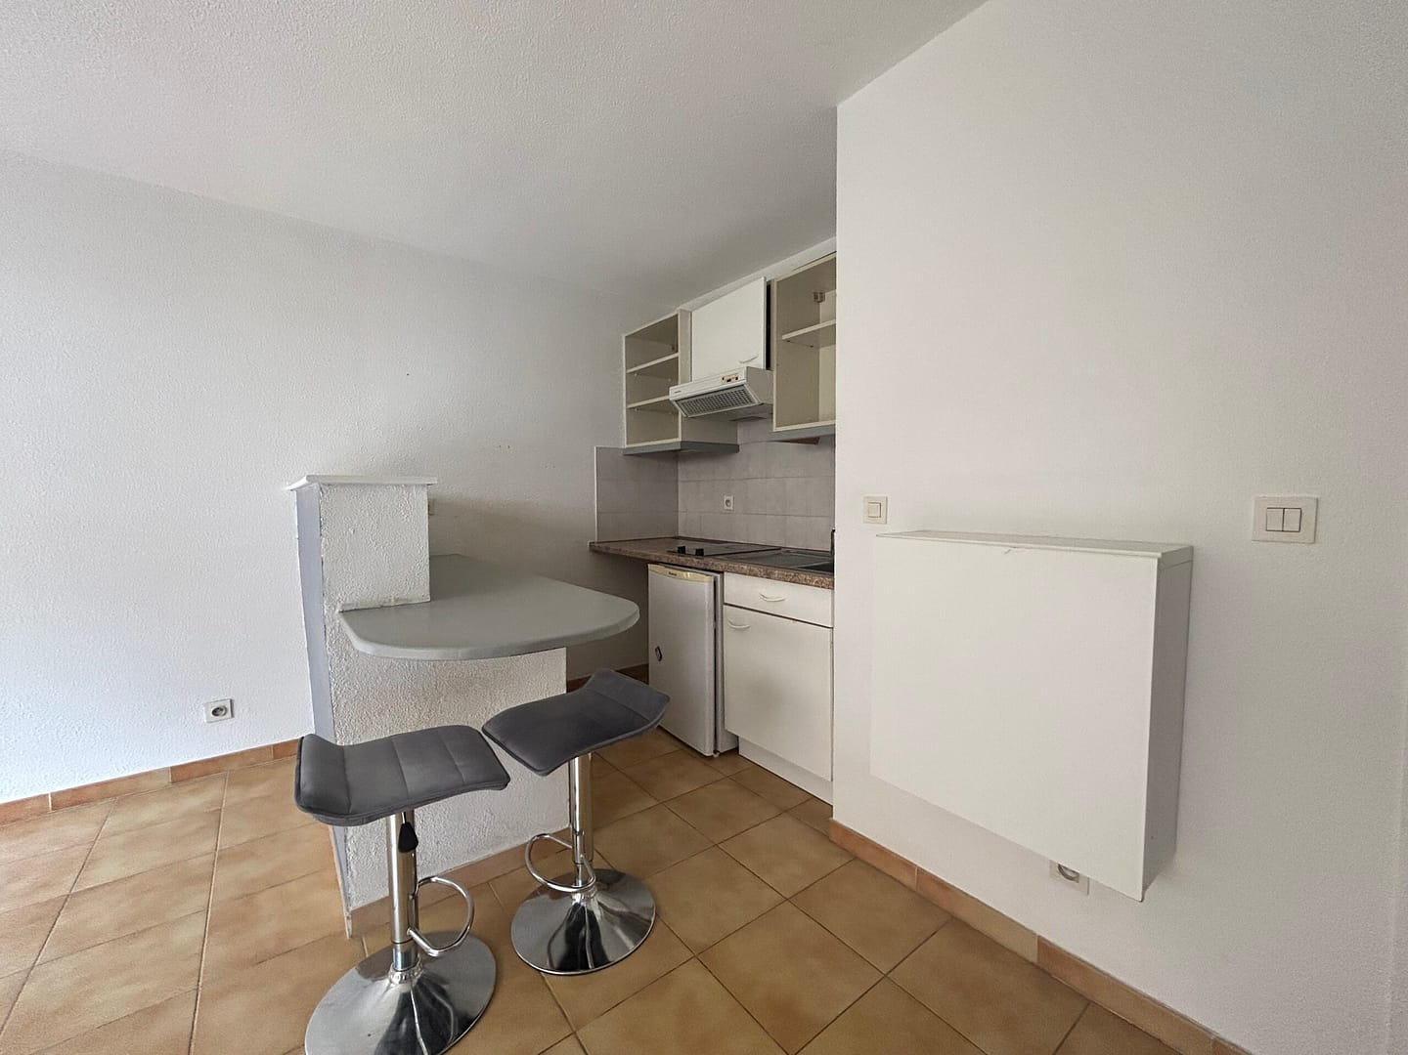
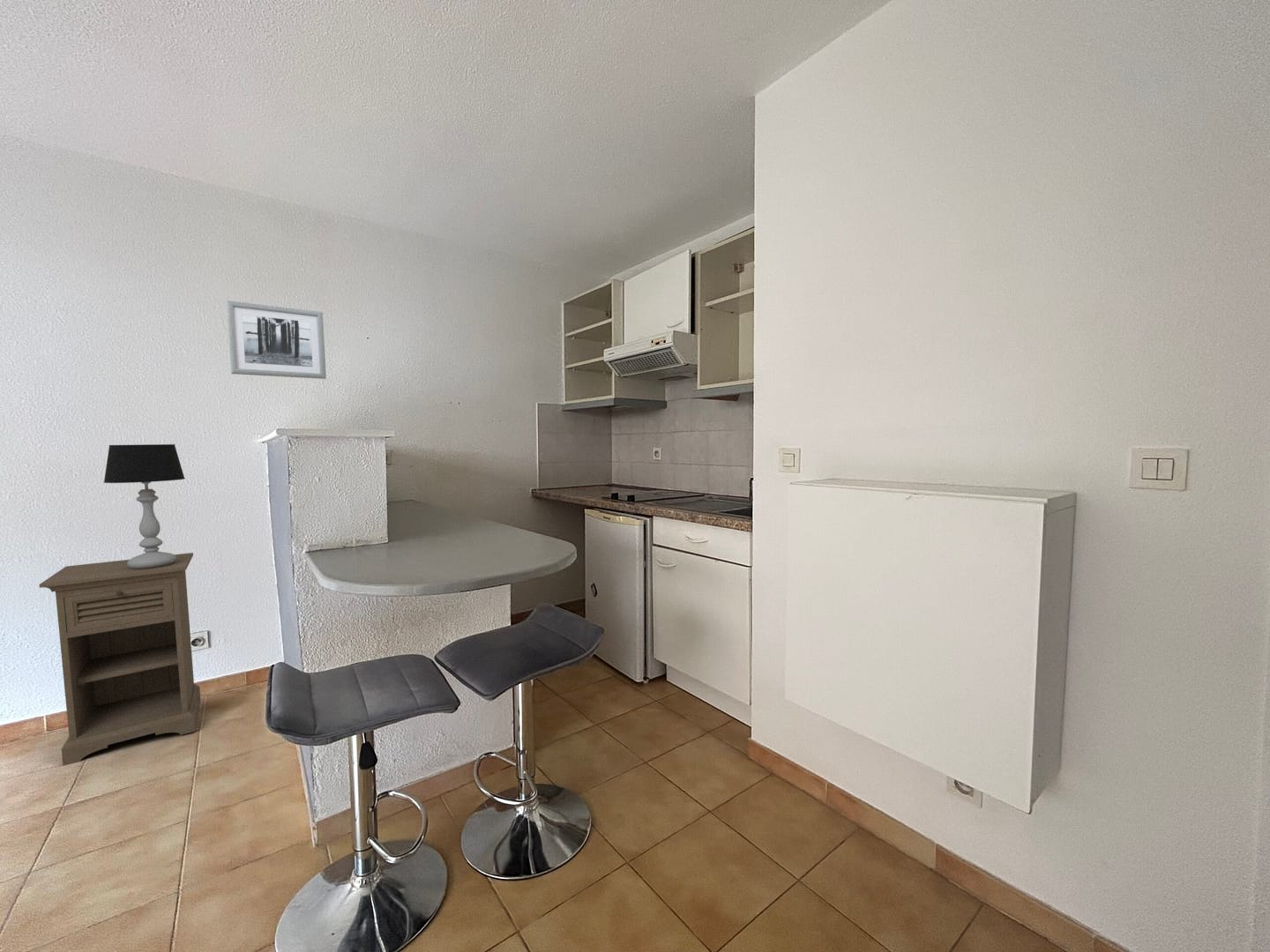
+ nightstand (132, 649)
+ wall art (278, 341)
+ table lamp (147, 505)
